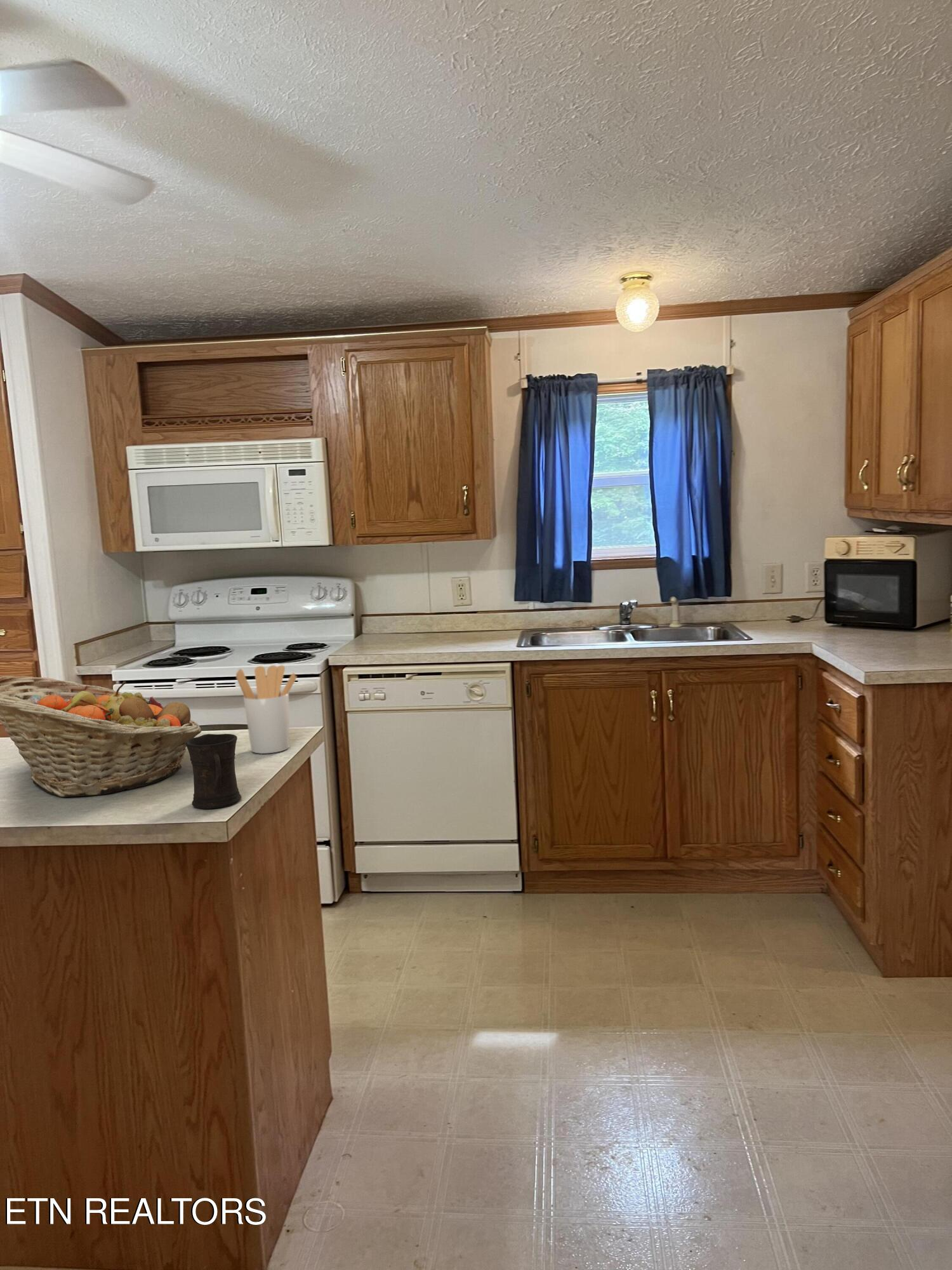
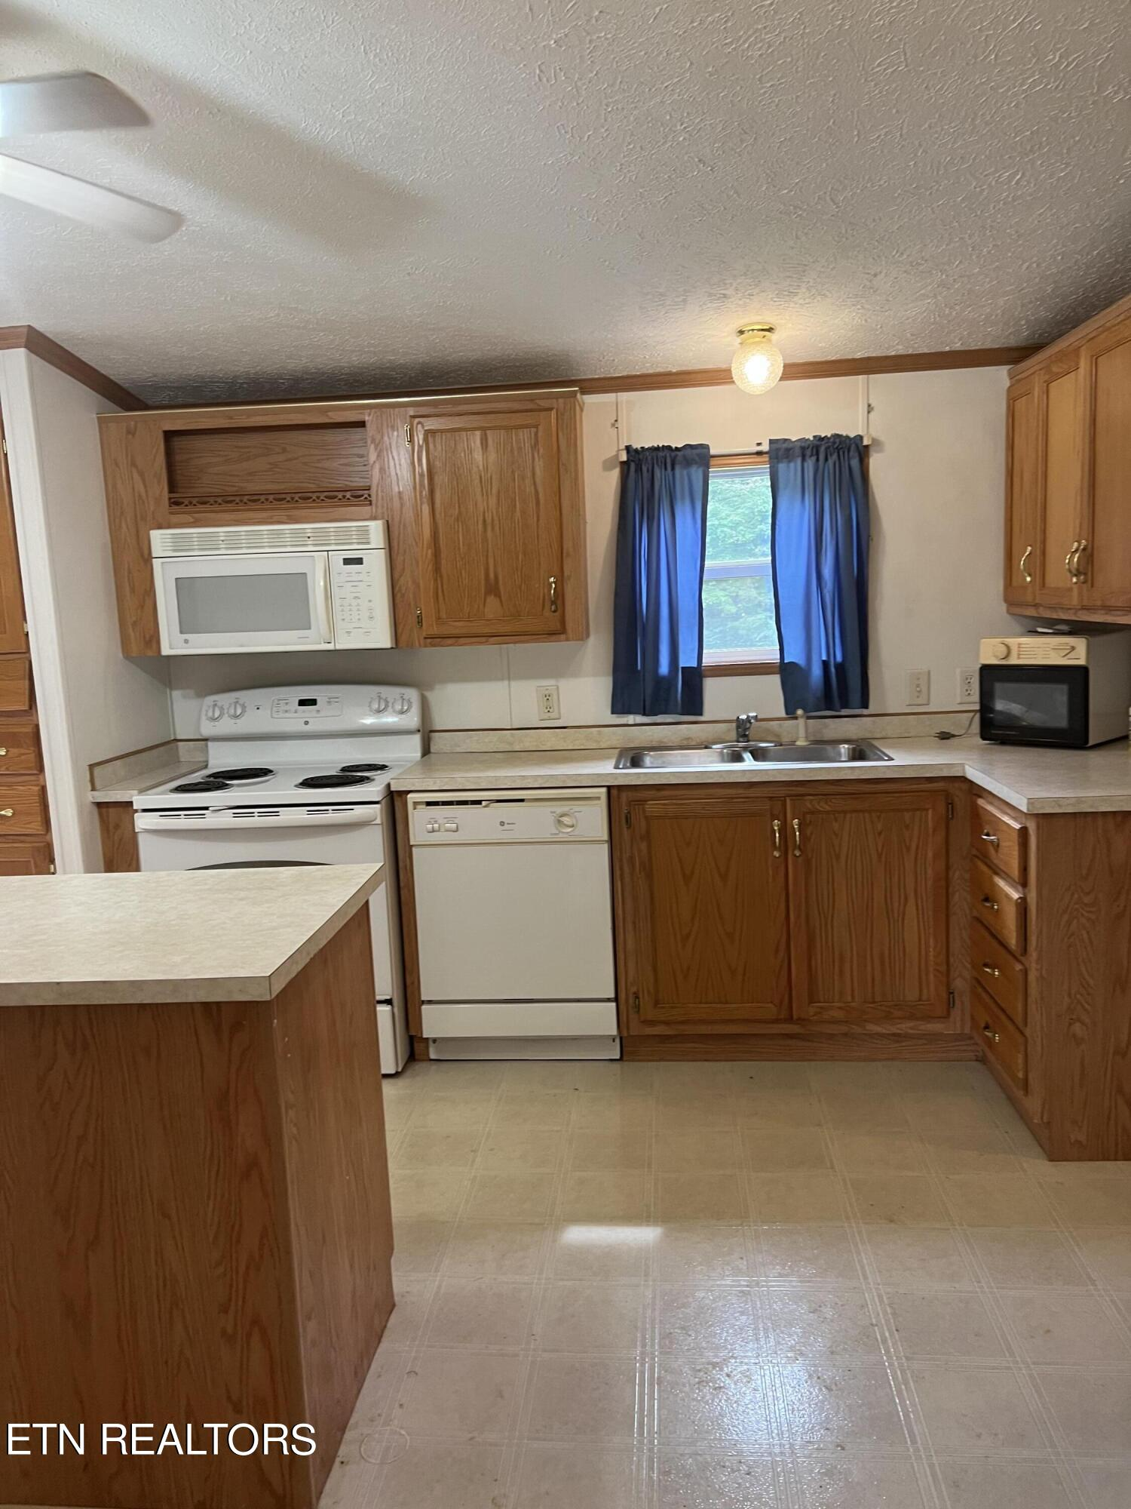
- utensil holder (268, 706)
- fruit basket (94, 723)
- mug (215, 771)
